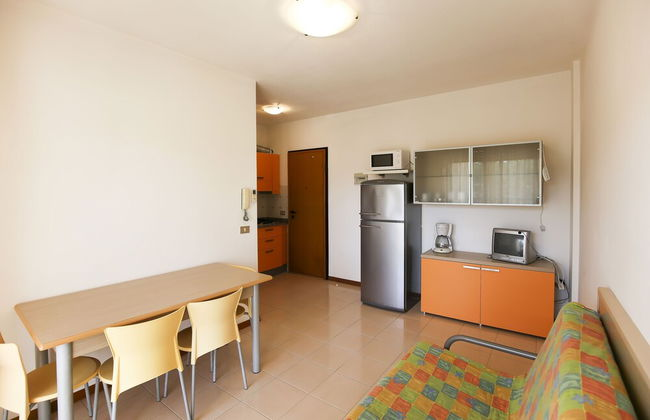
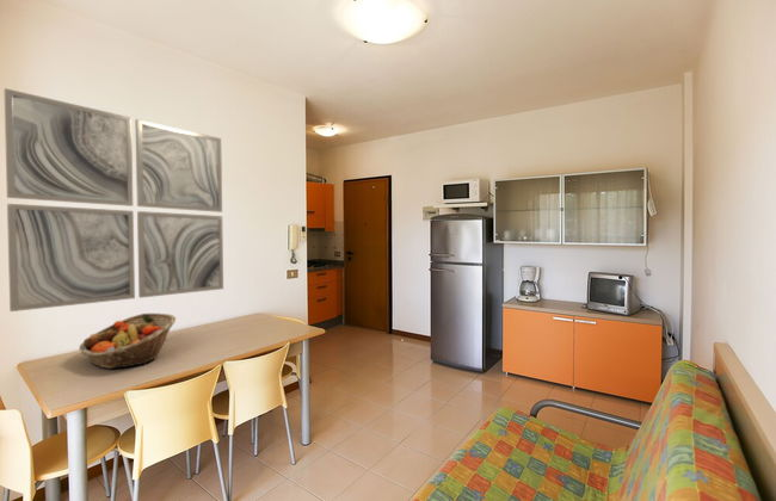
+ fruit basket (130, 339)
+ wall art (133, 211)
